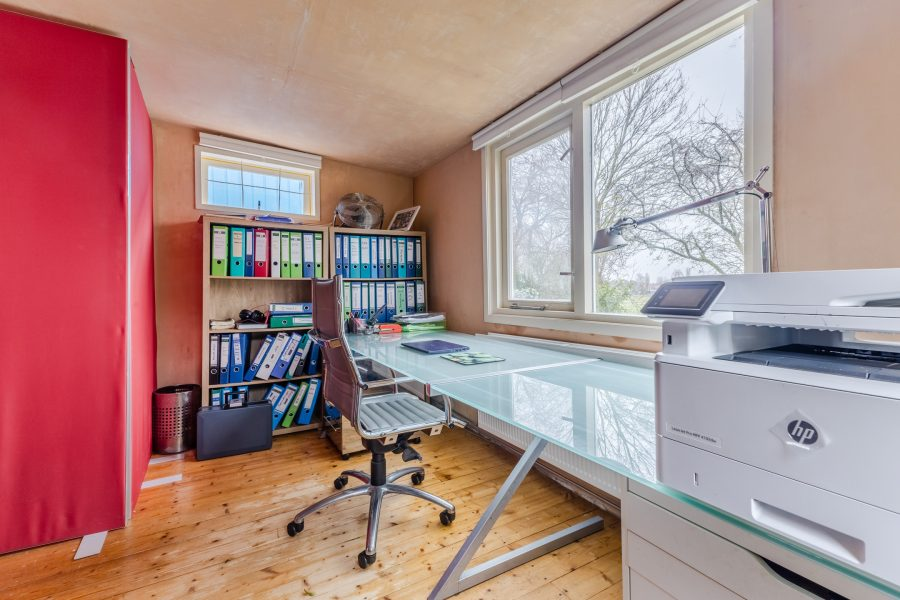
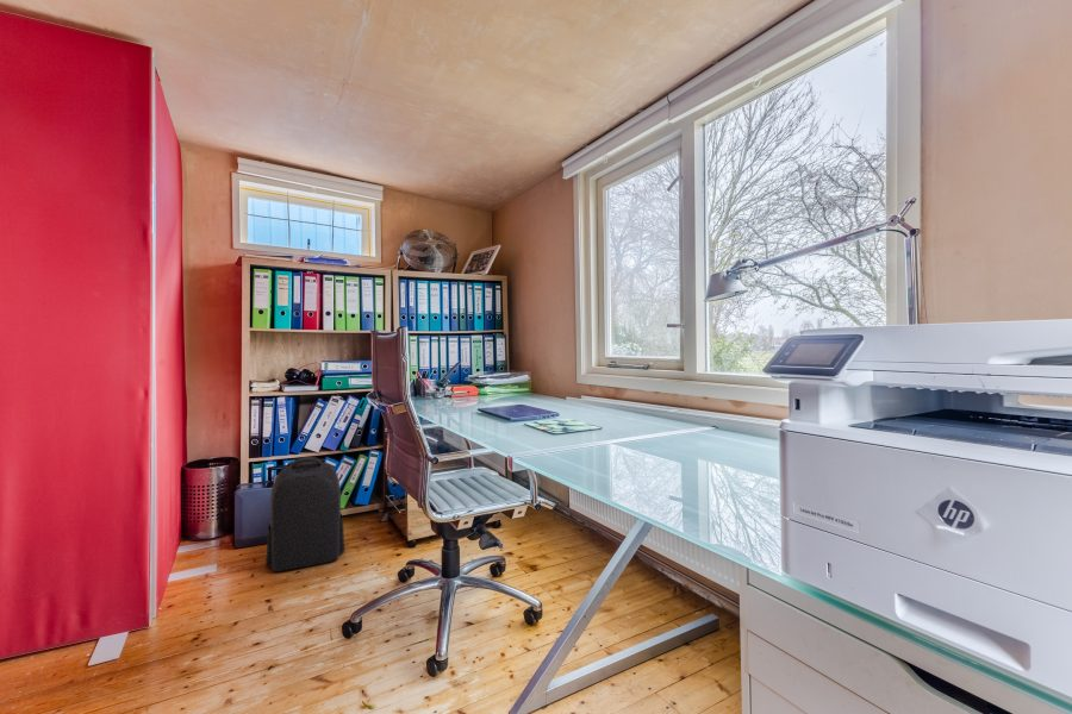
+ backpack (306, 505)
